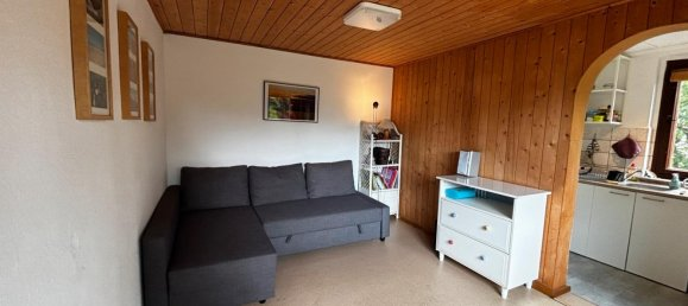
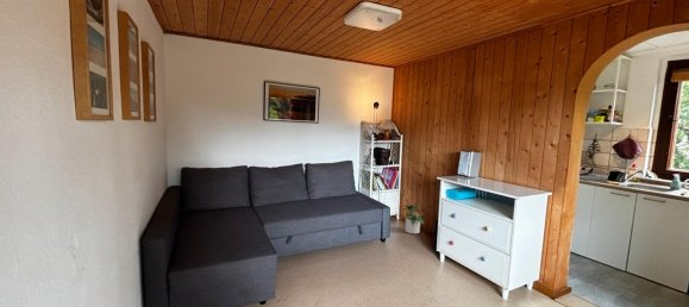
+ potted plant (411, 217)
